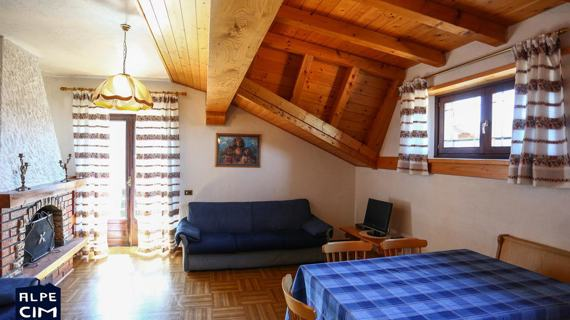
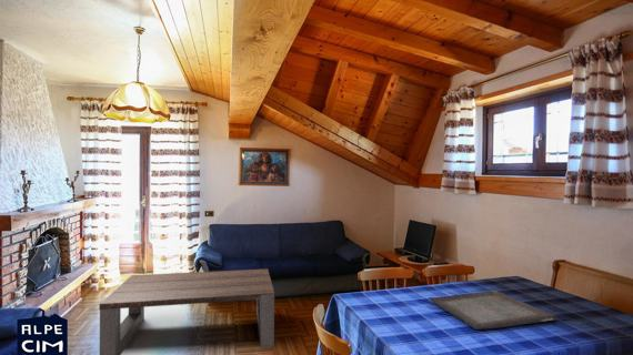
+ serving tray (488, 307)
+ coffee table (197, 303)
